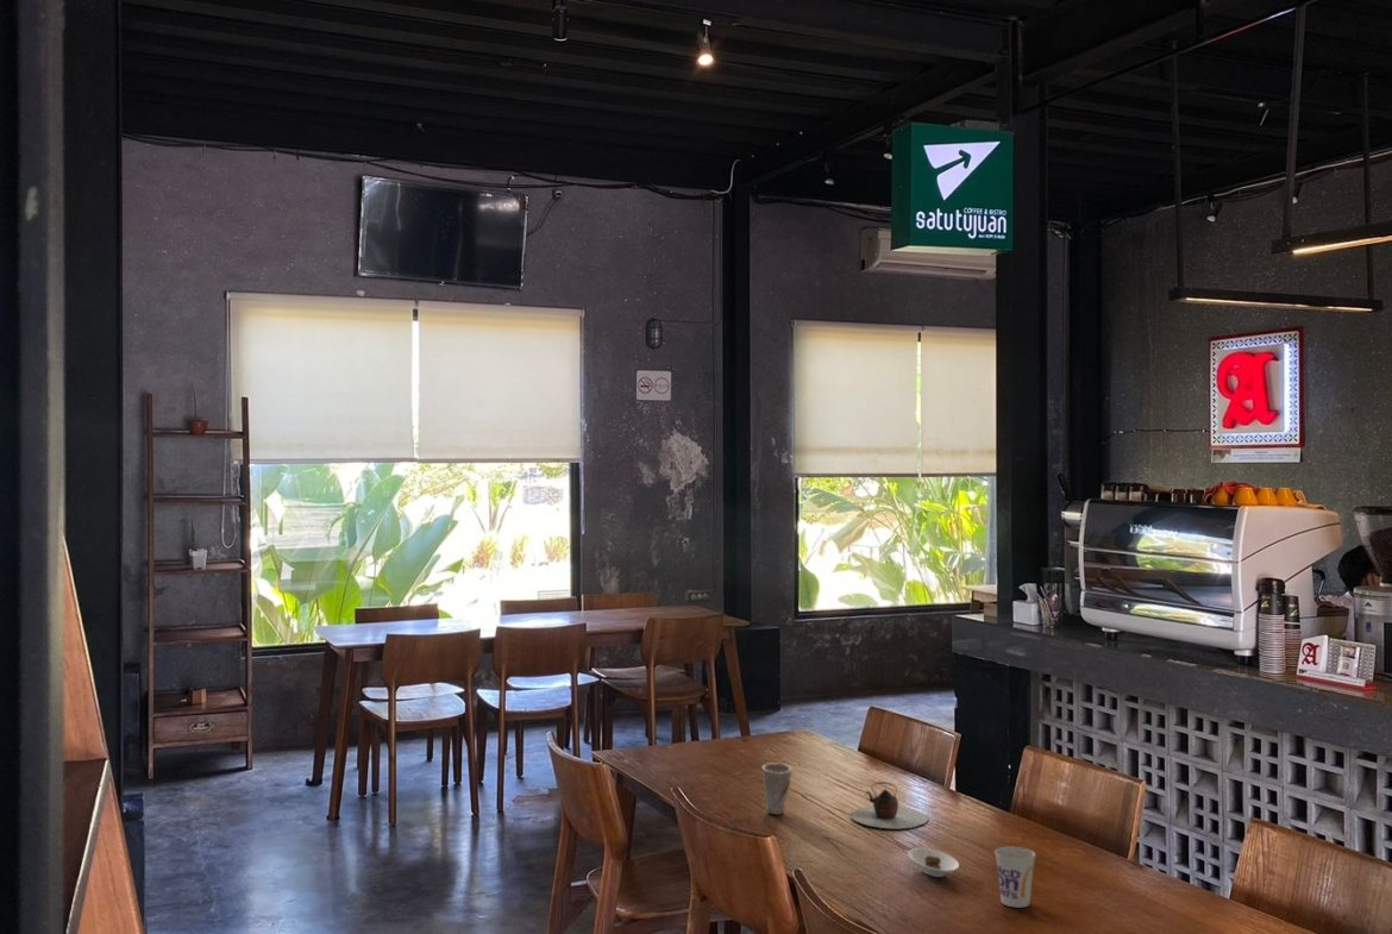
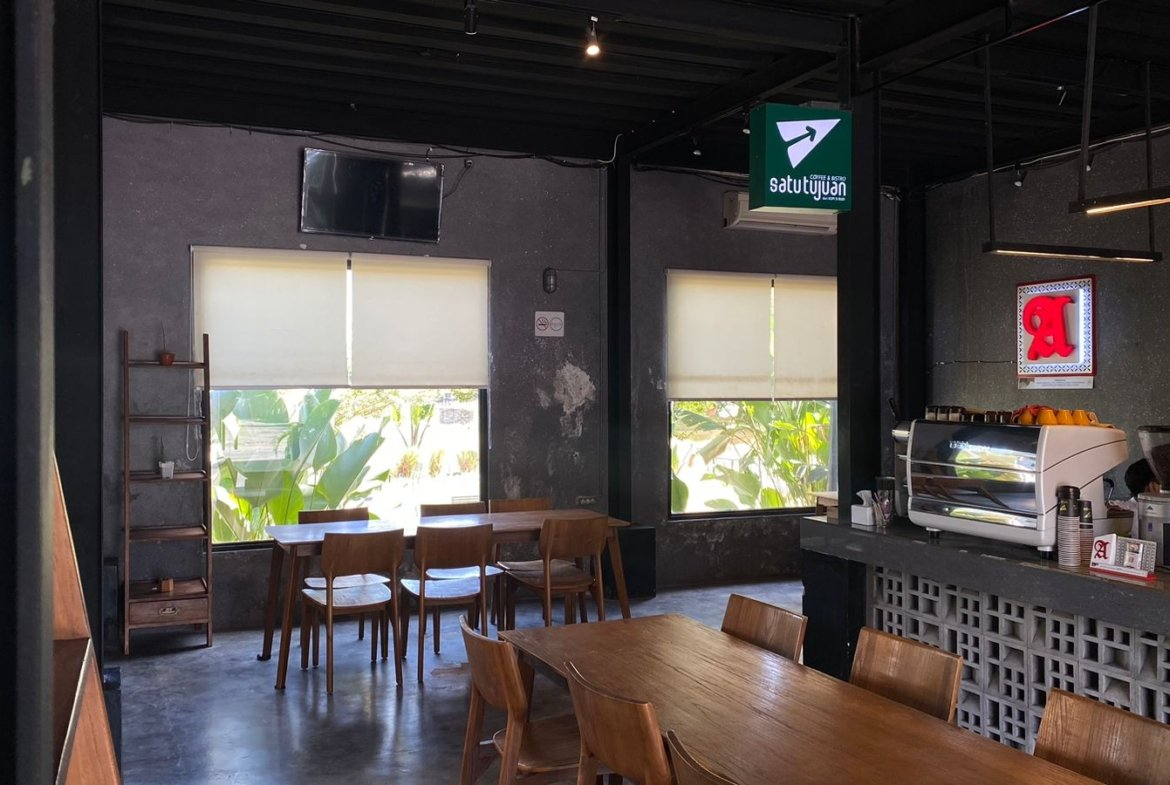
- saucer (933, 864)
- cup (777, 789)
- cup (1015, 877)
- teapot (889, 800)
